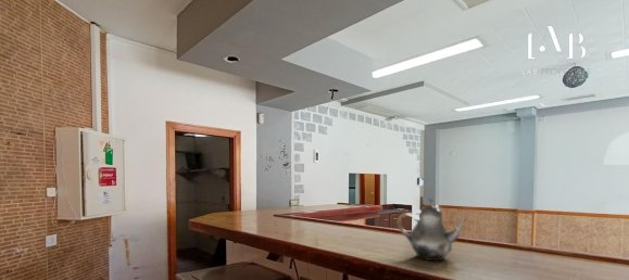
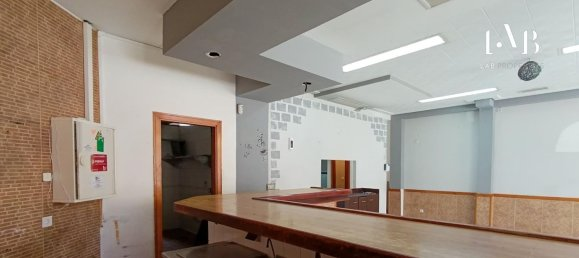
- teapot (429, 227)
